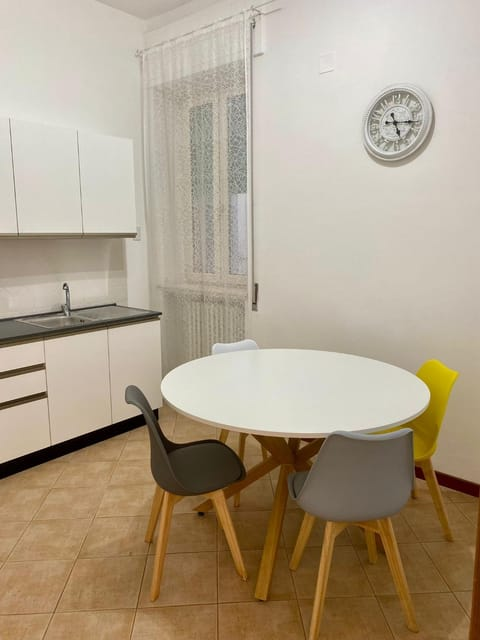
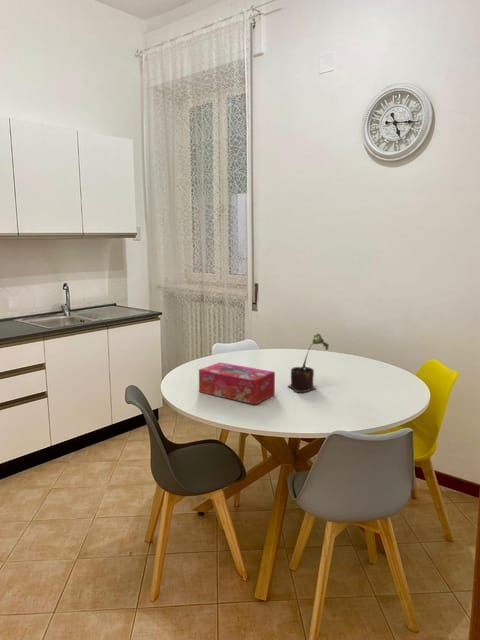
+ tissue box (236, 382)
+ potted plant (306, 358)
